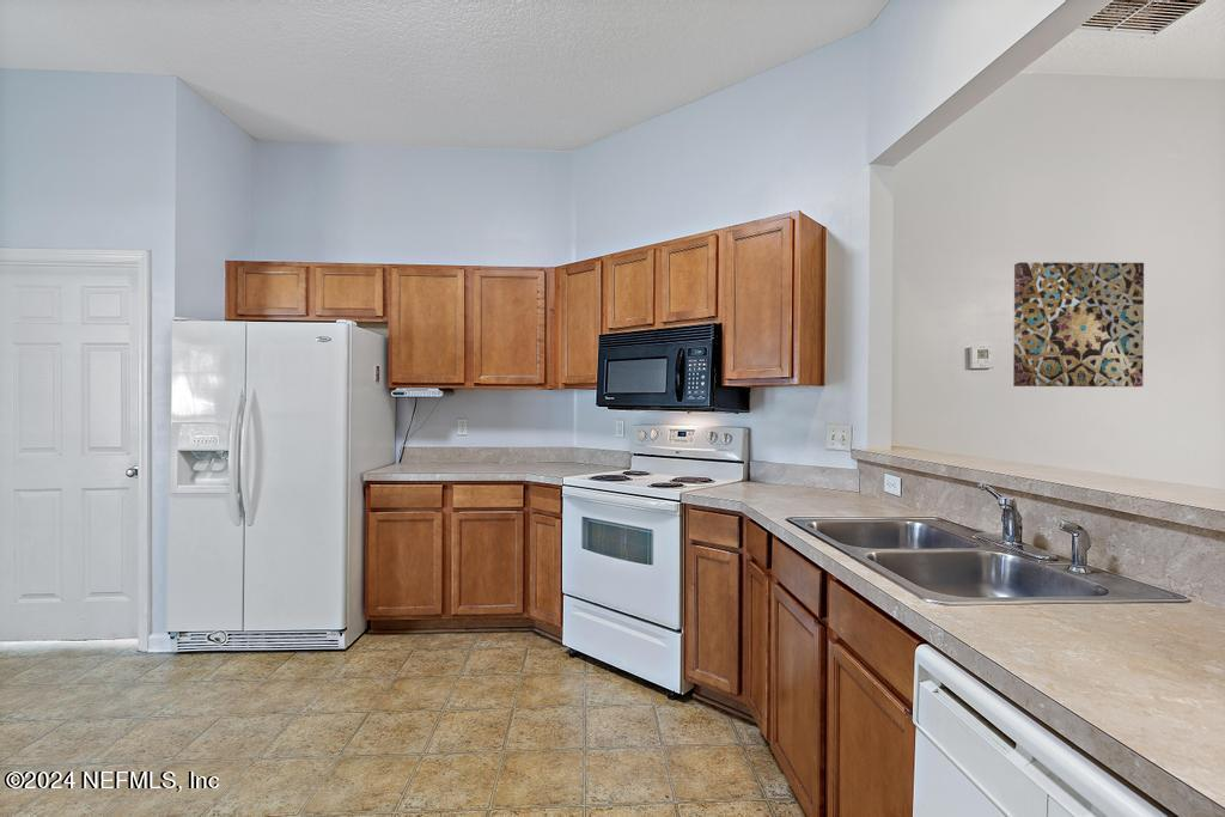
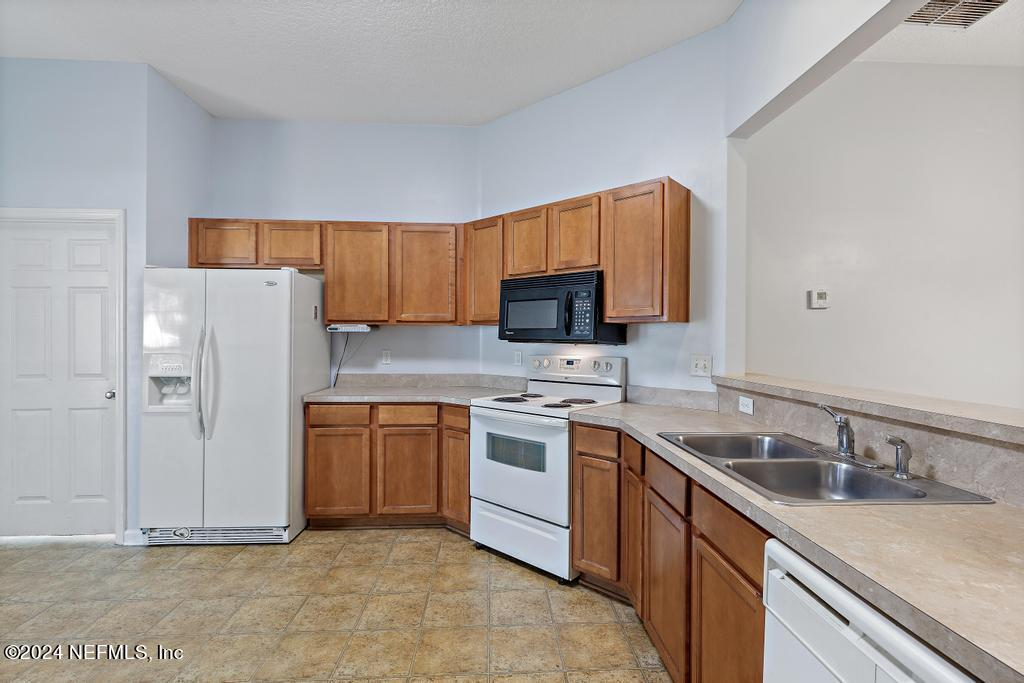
- wall art (1078, 324)
